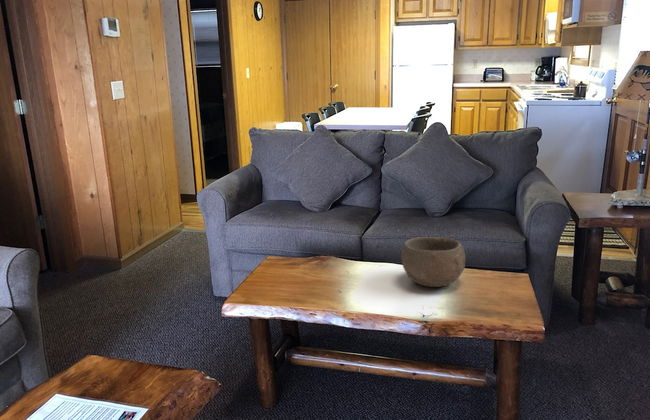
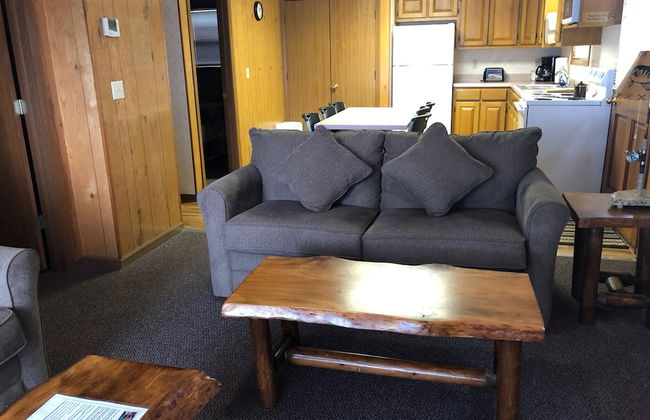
- bowl (432, 262)
